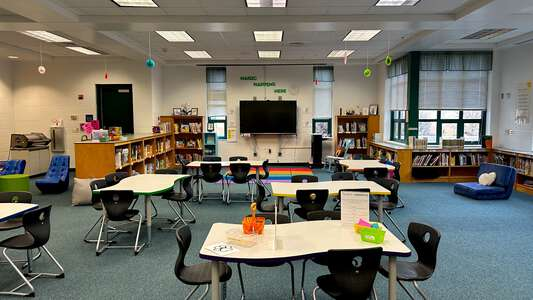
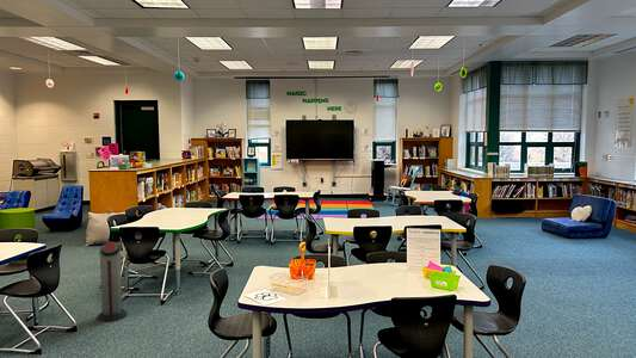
+ air purifier (111, 279)
